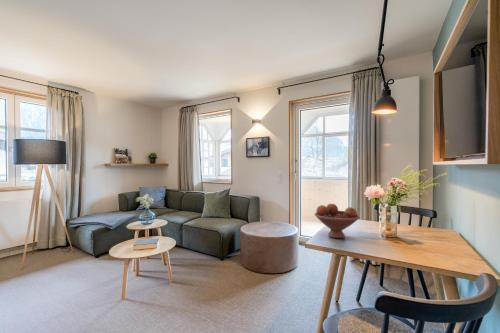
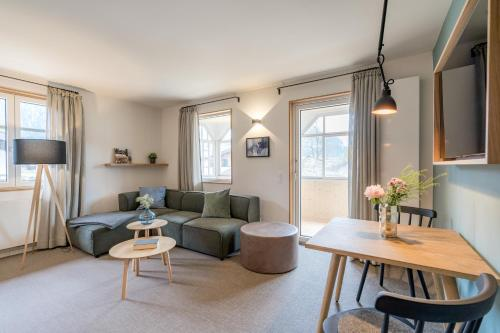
- fruit bowl (336, 221)
